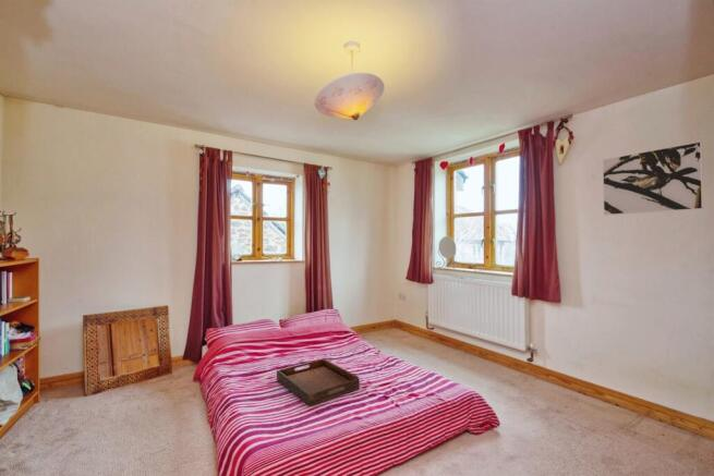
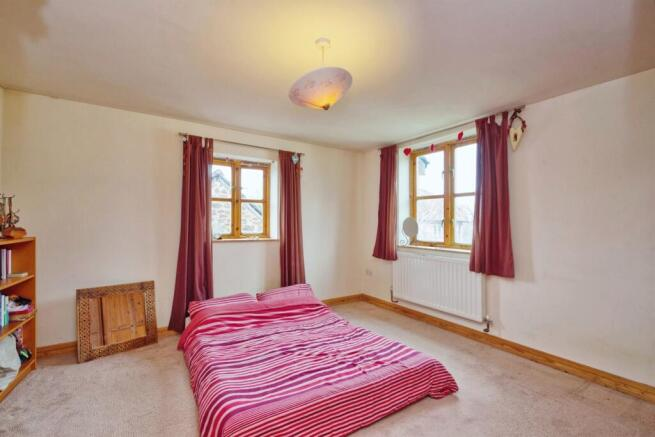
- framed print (648, 182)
- serving tray (317, 378)
